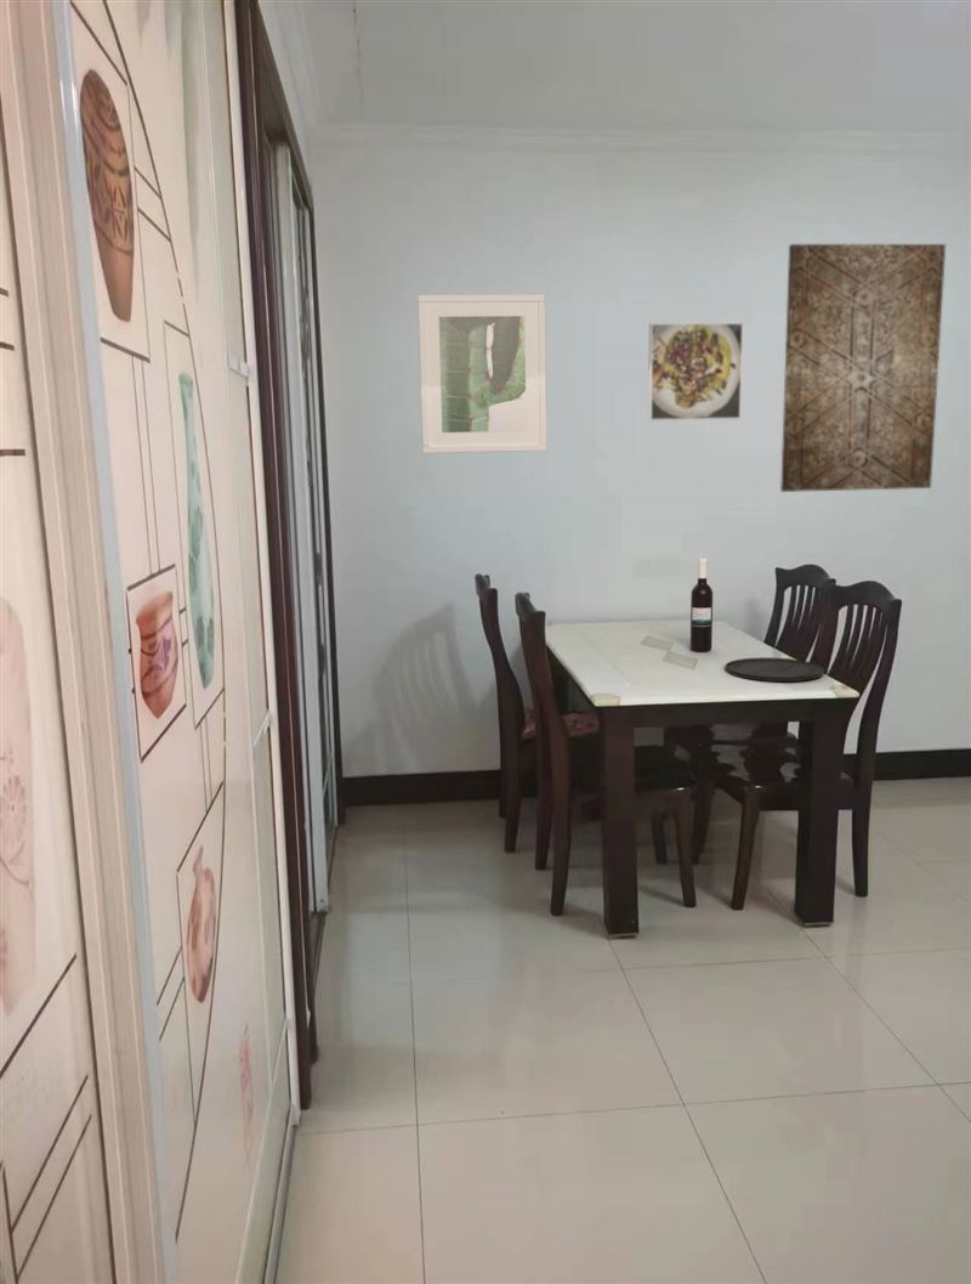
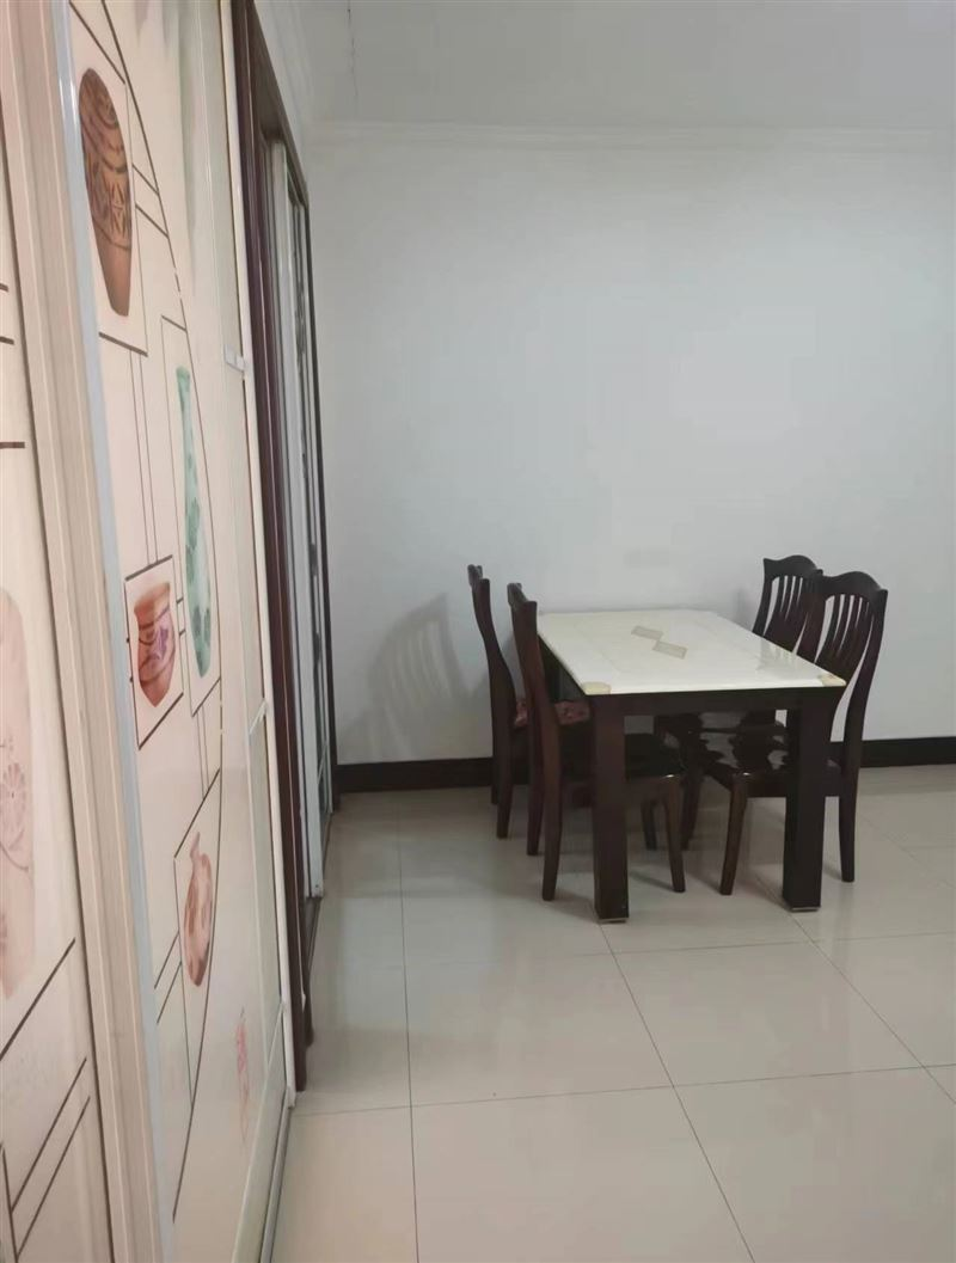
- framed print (694, 372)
- wine bottle (702, 604)
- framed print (482, 374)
- plate (773, 668)
- wall art (861, 369)
